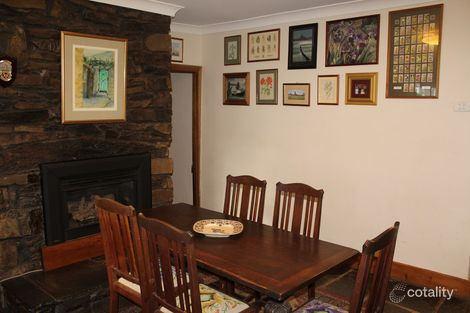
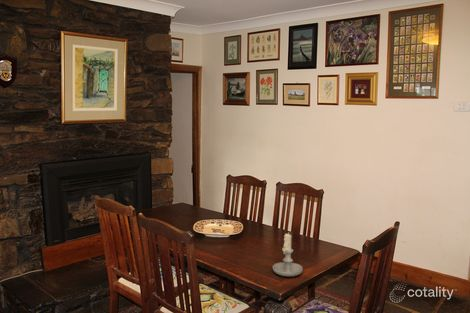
+ candle (287, 252)
